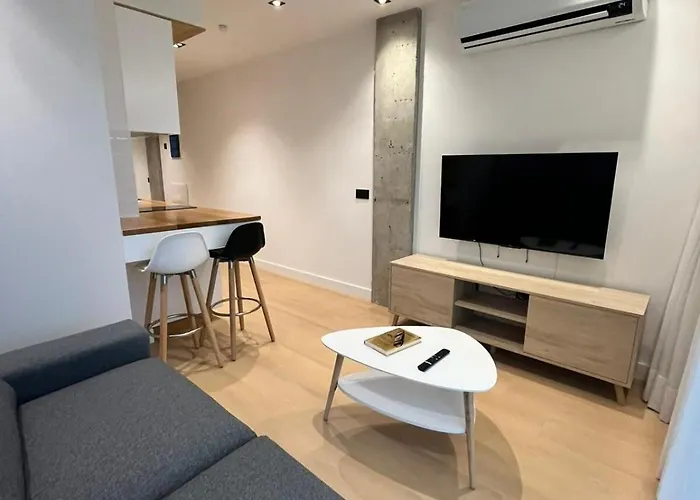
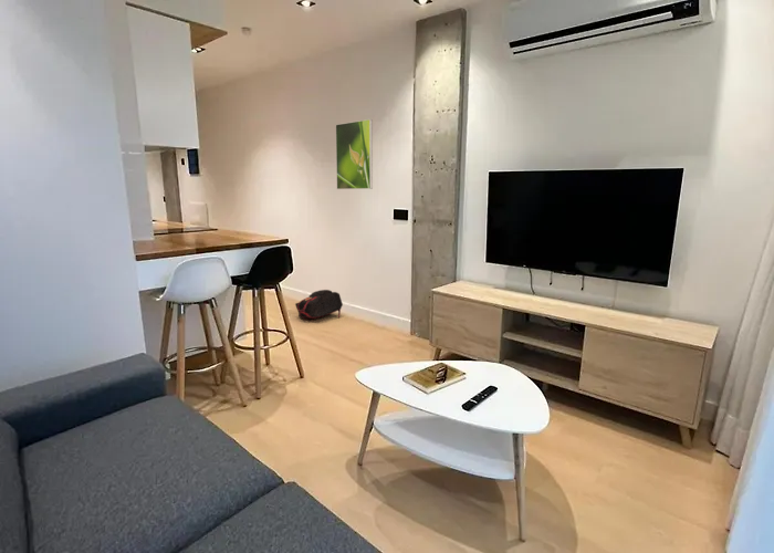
+ backpack (318, 304)
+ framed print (353, 156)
